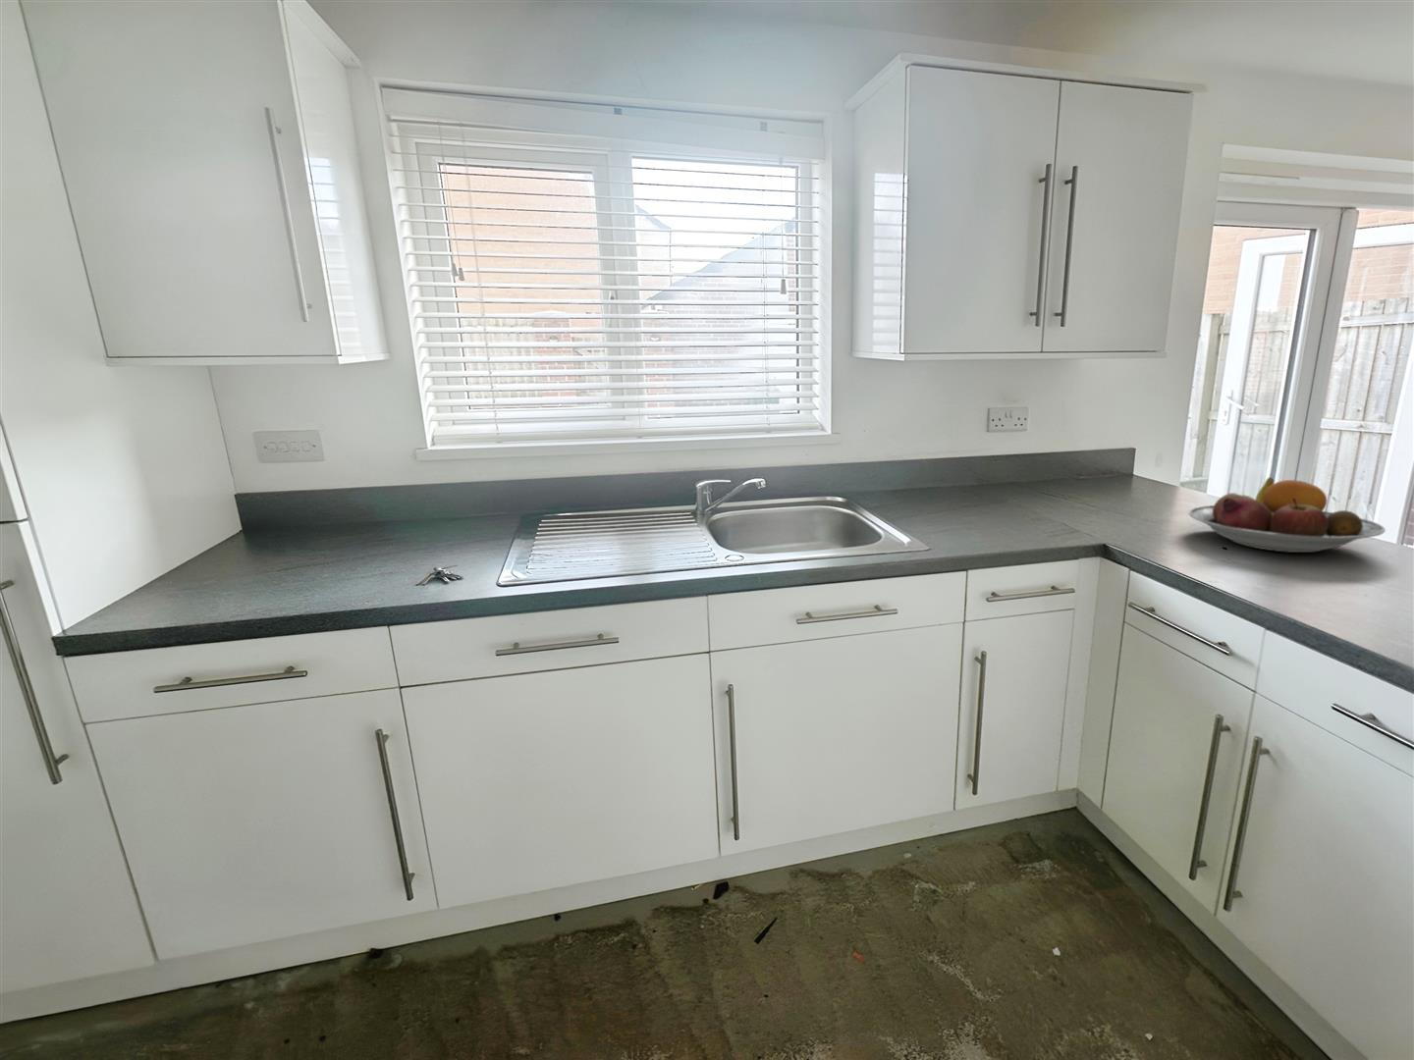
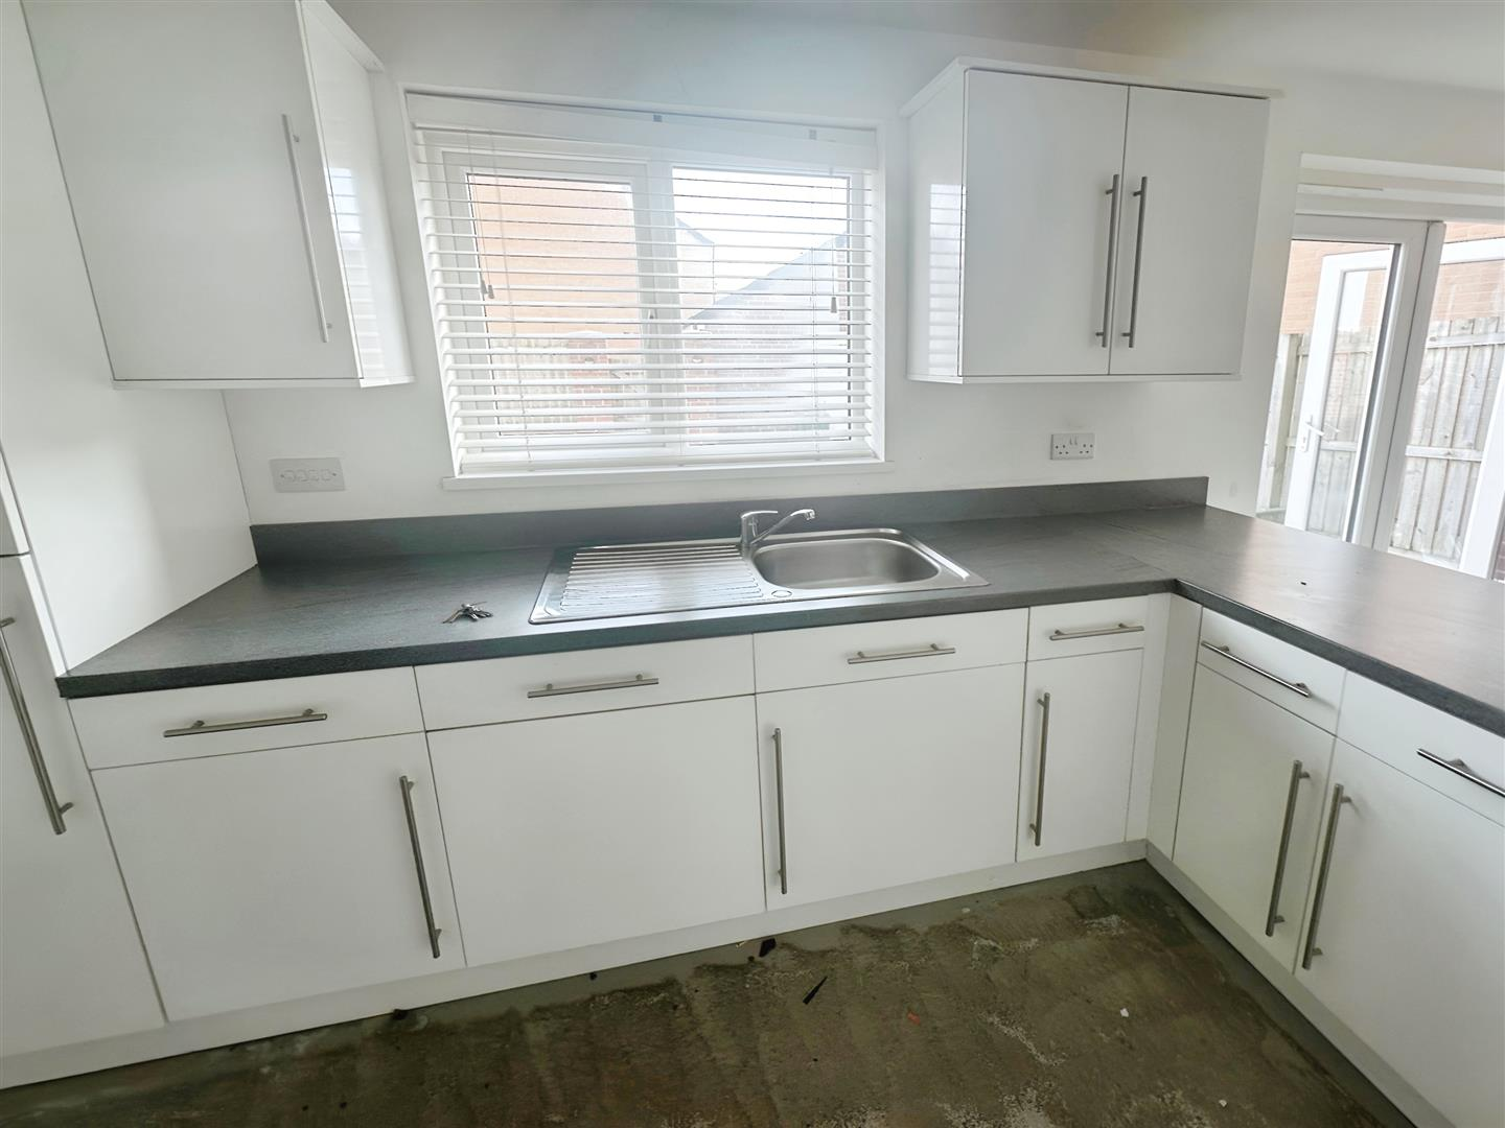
- fruit bowl (1280, 513)
